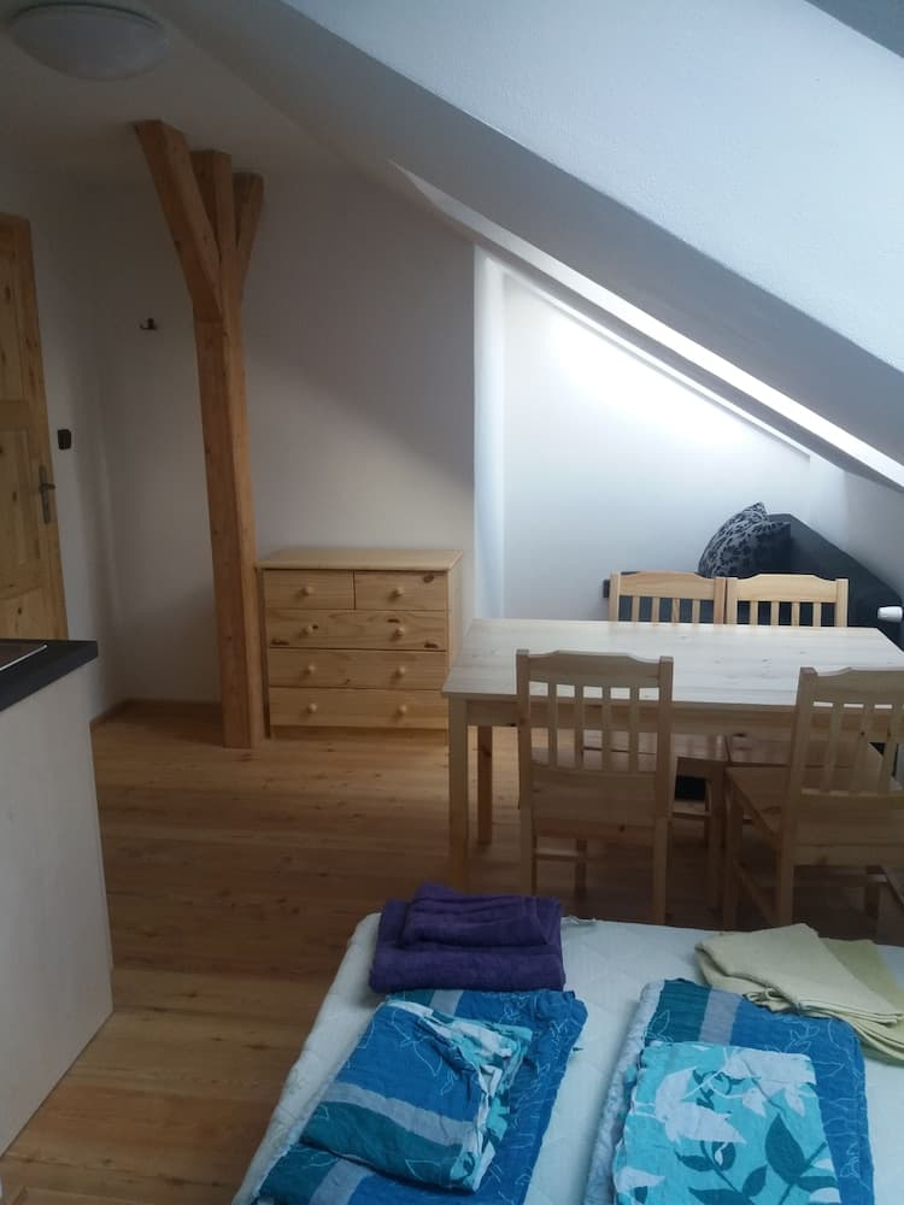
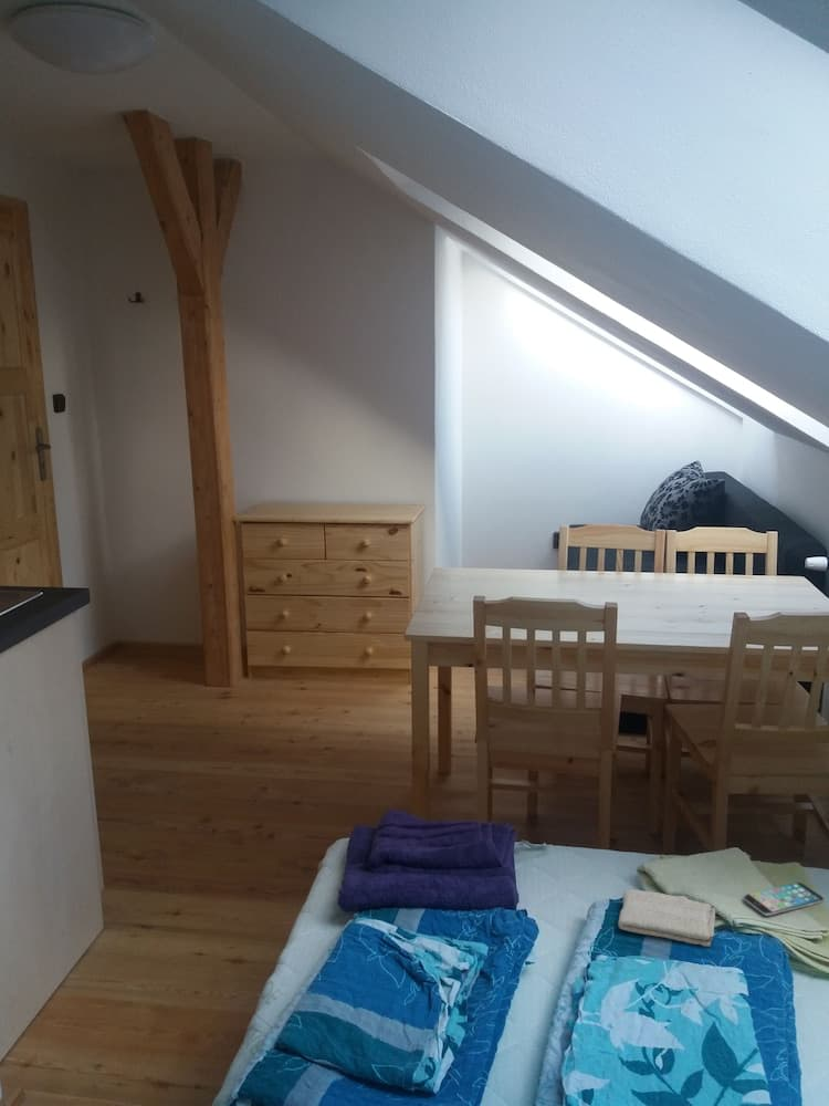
+ washcloth (667, 916)
+ smartphone (783, 898)
